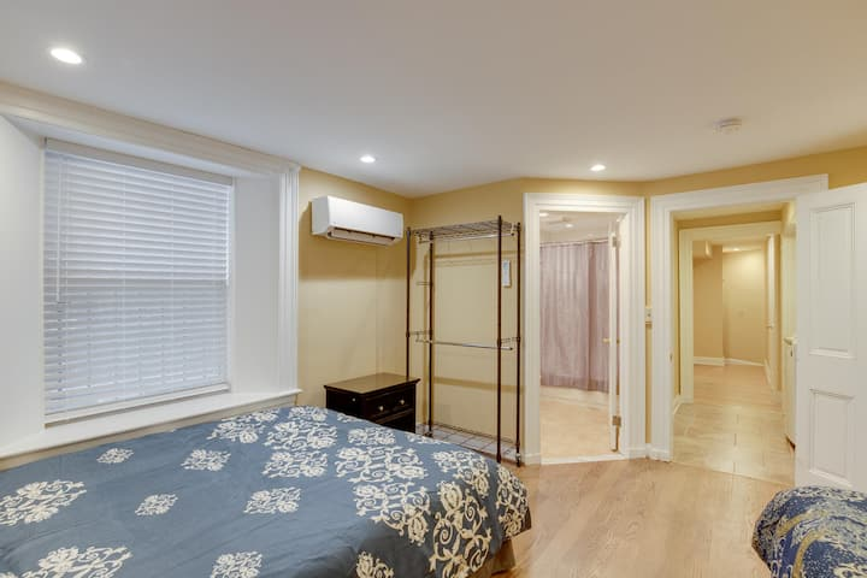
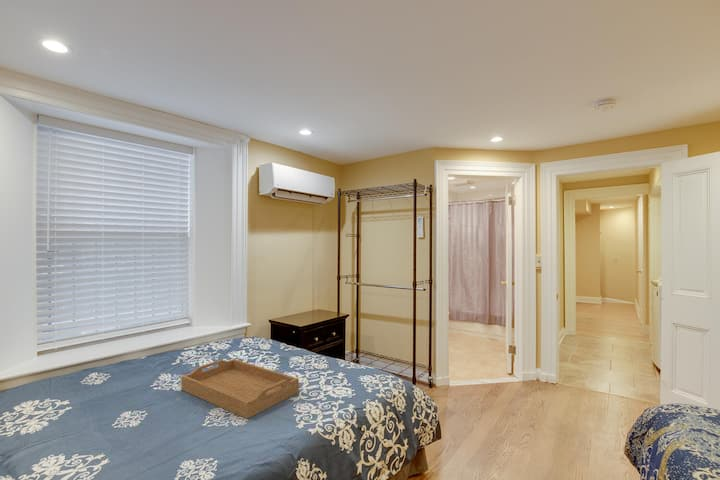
+ serving tray (239, 382)
